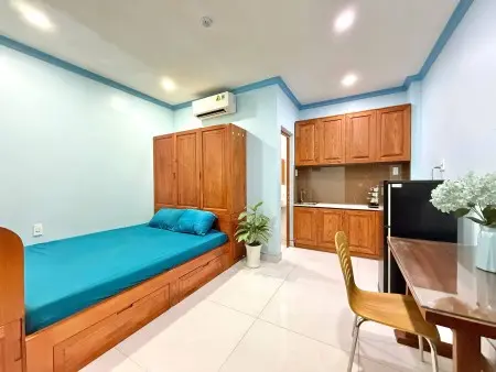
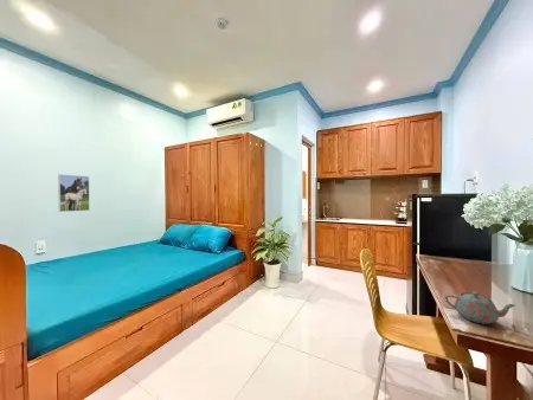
+ teapot (477, 305)
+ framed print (73, 193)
